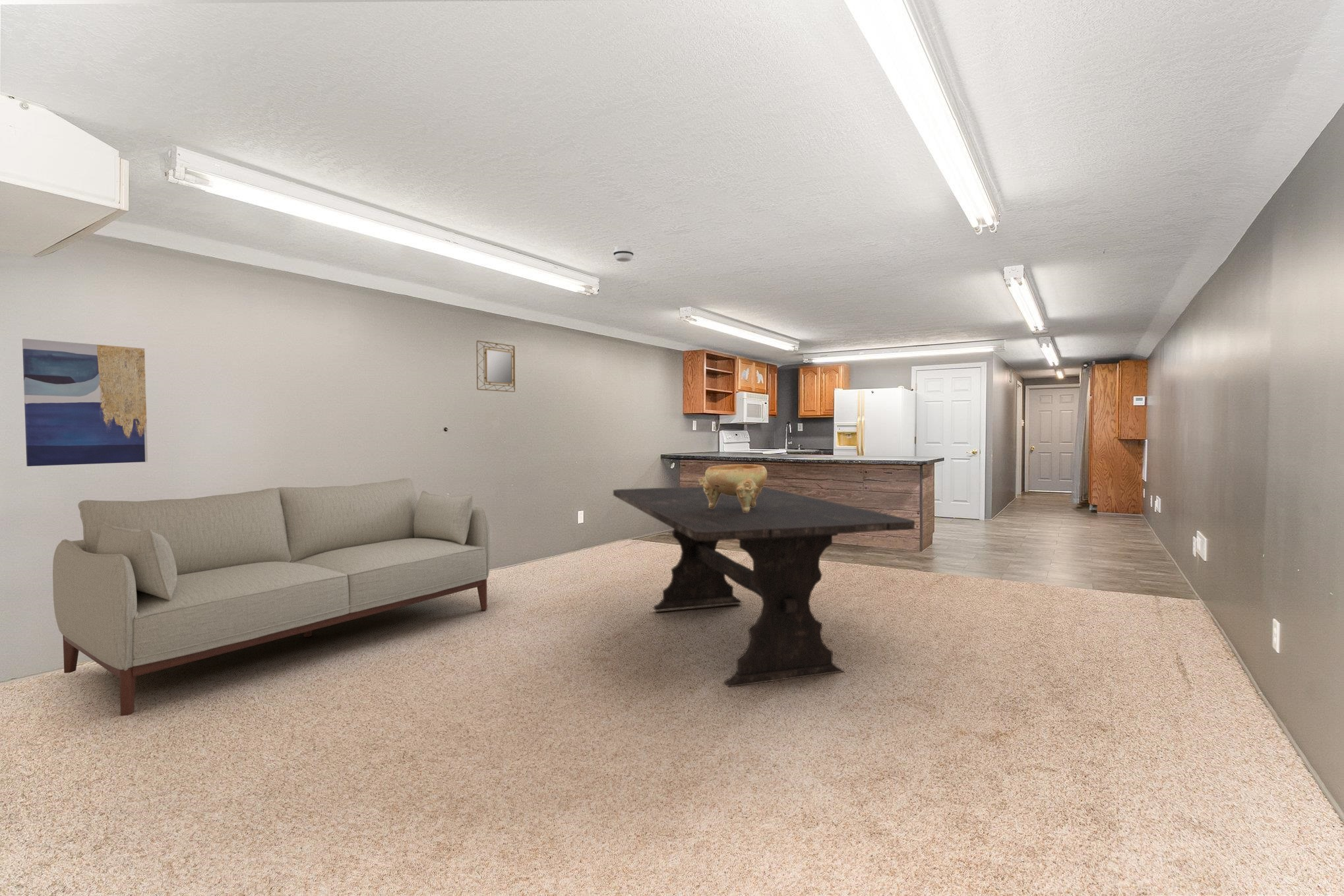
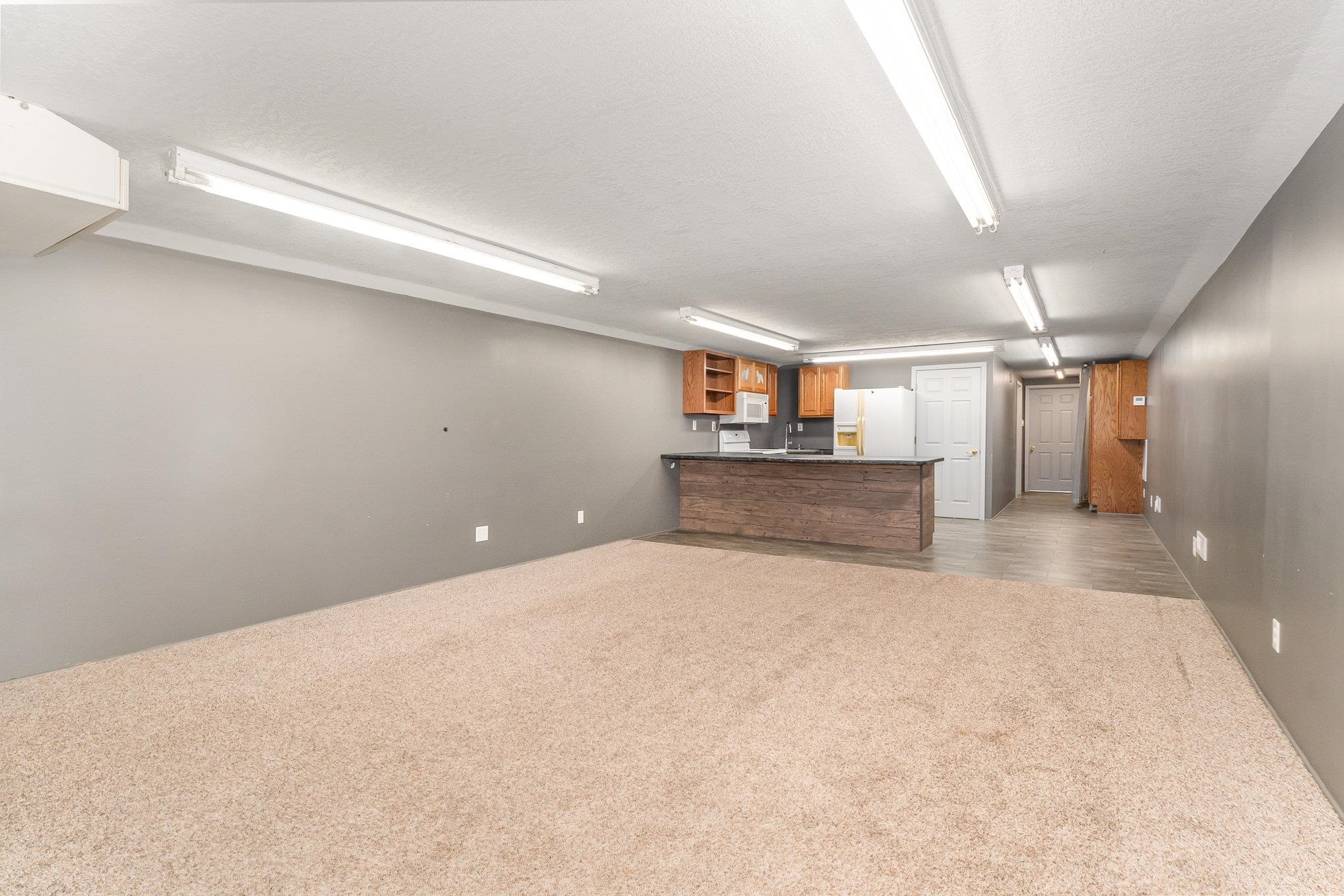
- dining table (735, 569)
- sofa (307, 563)
- home mirror (497, 367)
- wall art (88, 403)
- smoke detector (623, 254)
- decorative bowl (734, 487)
